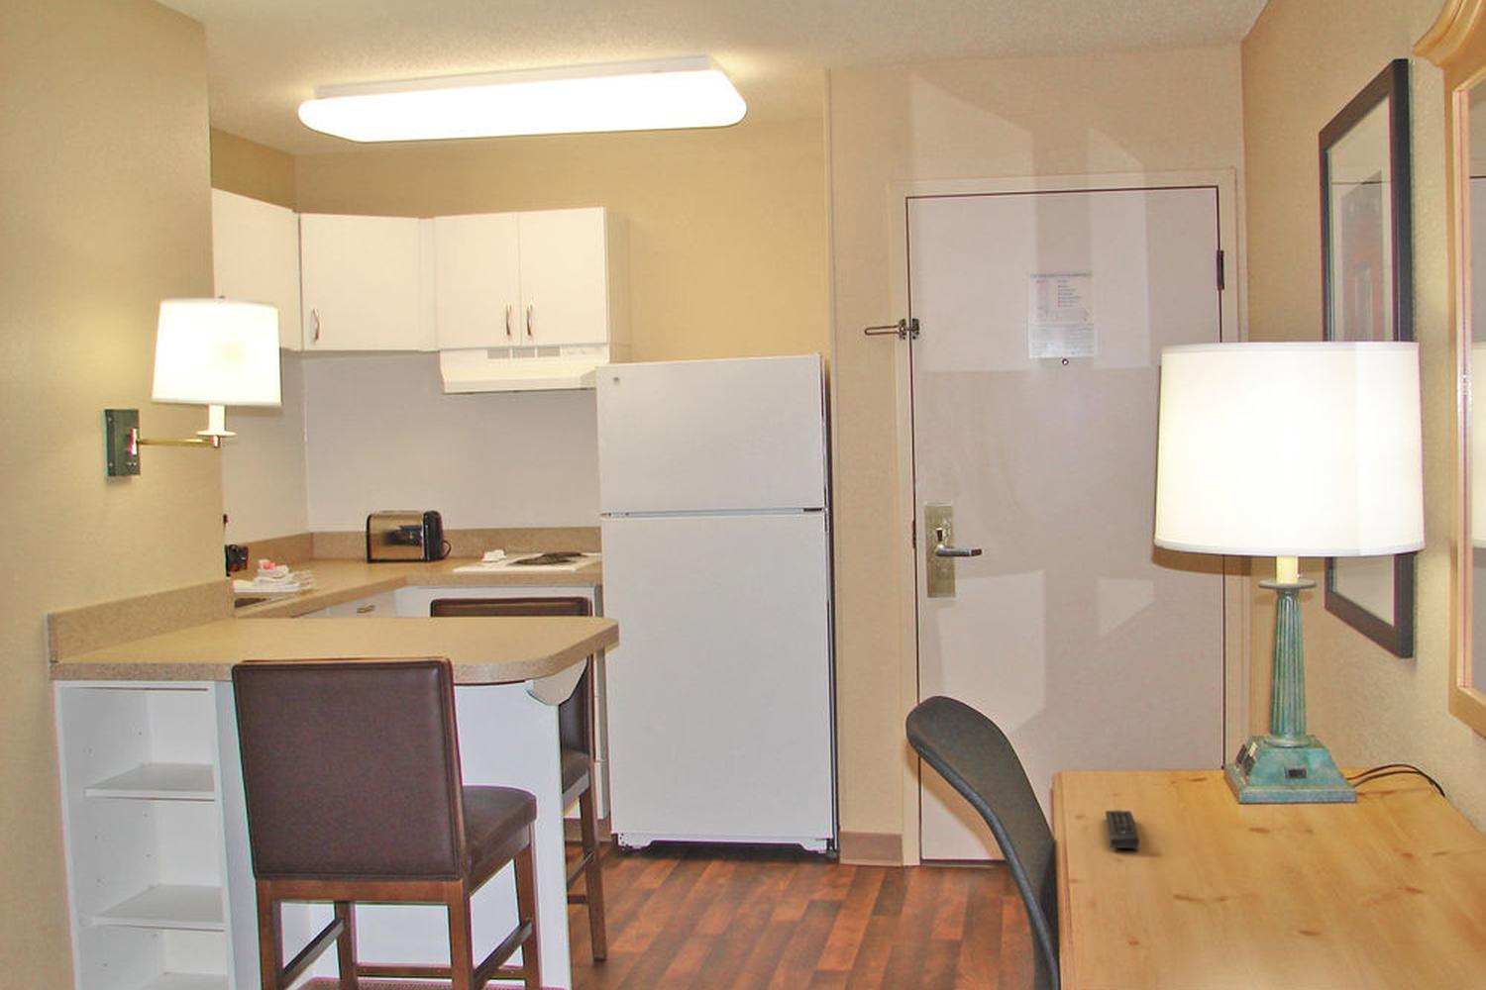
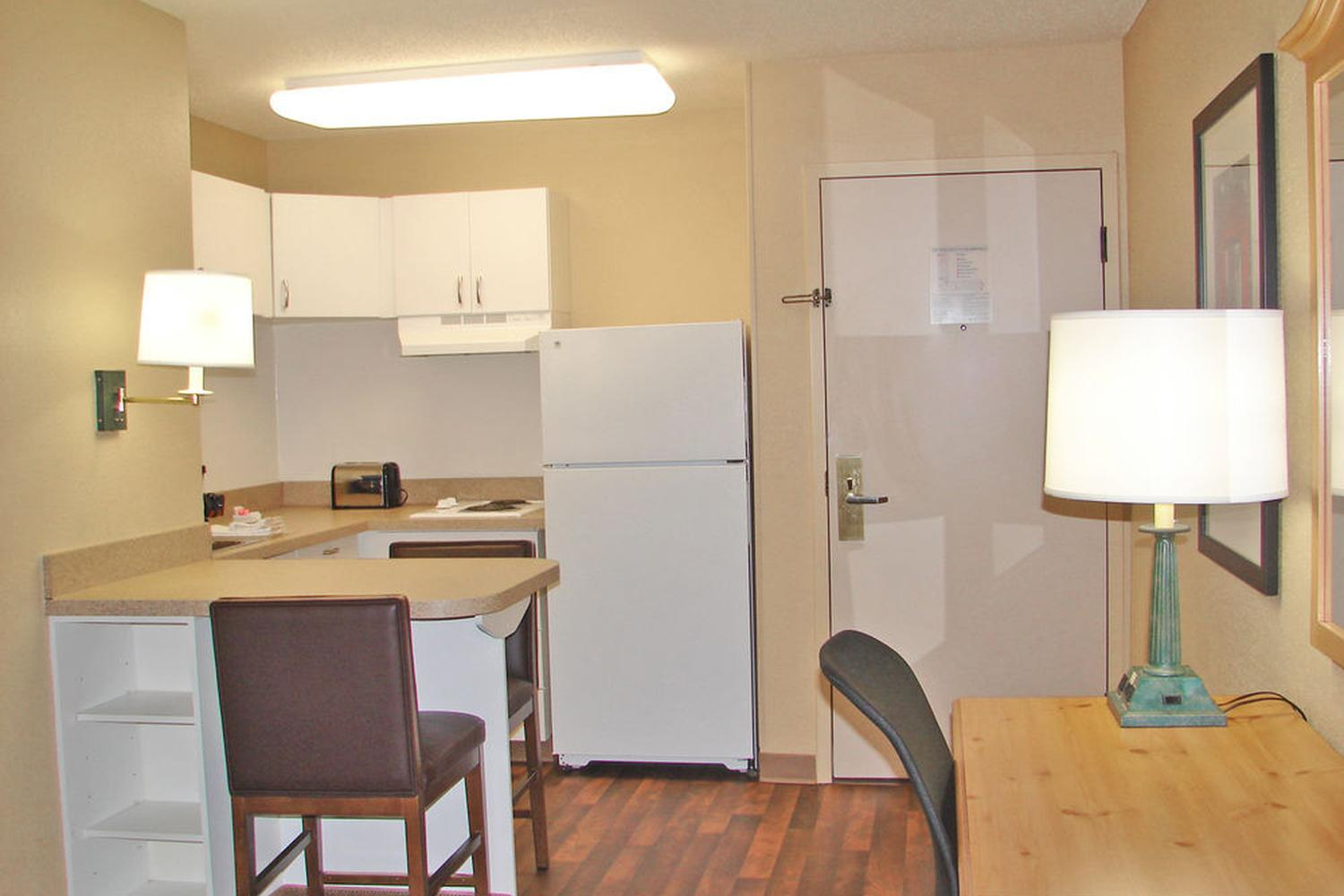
- remote control (1120, 825)
